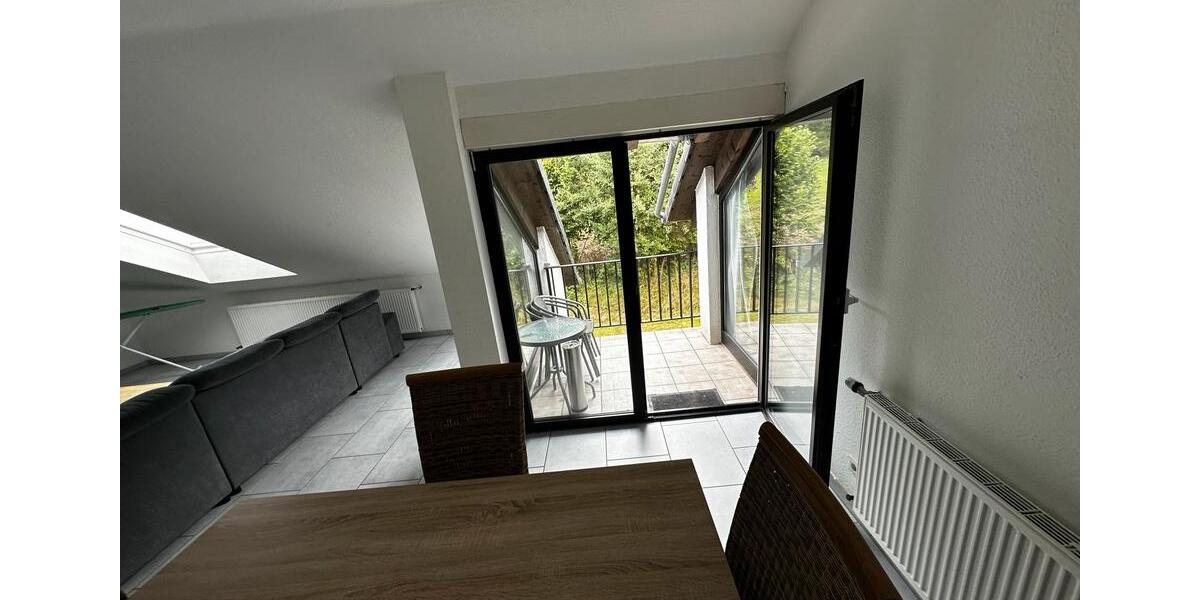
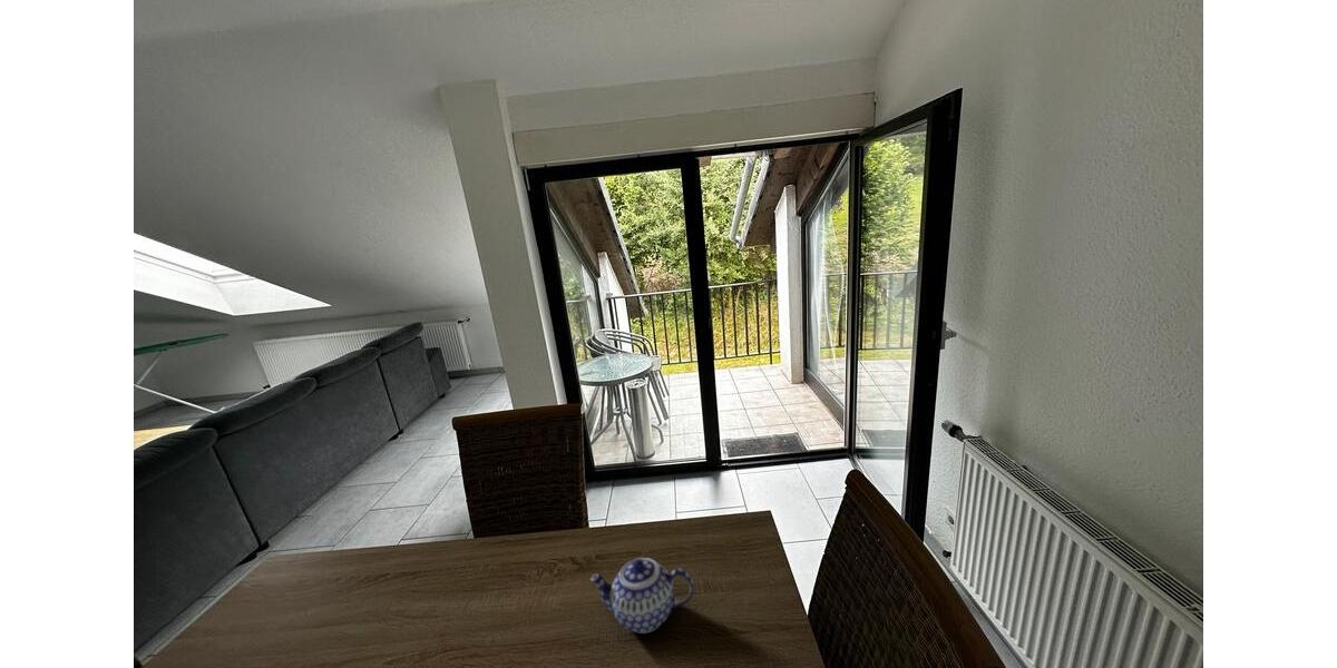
+ teapot (642, 588)
